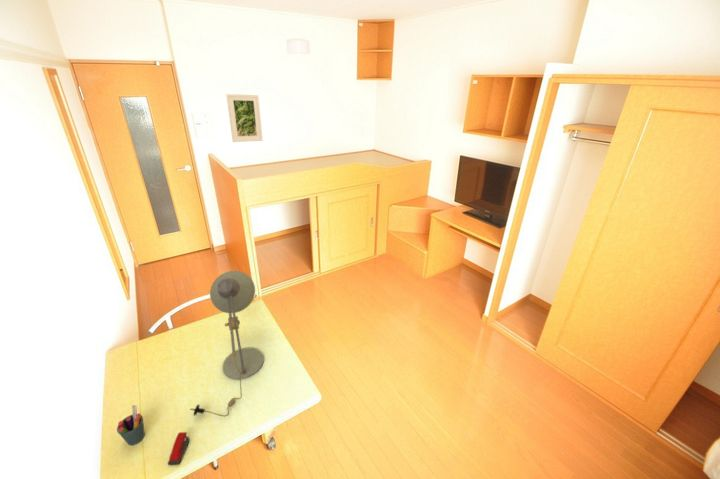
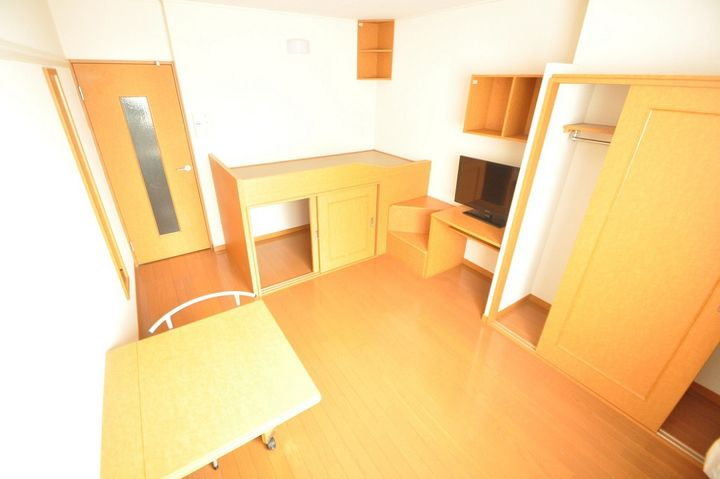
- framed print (245, 118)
- stapler (178, 446)
- desk lamp (225, 326)
- pen holder (131, 427)
